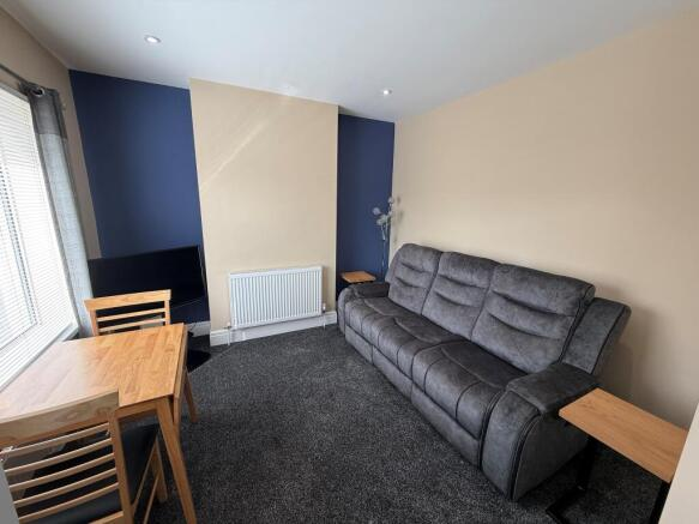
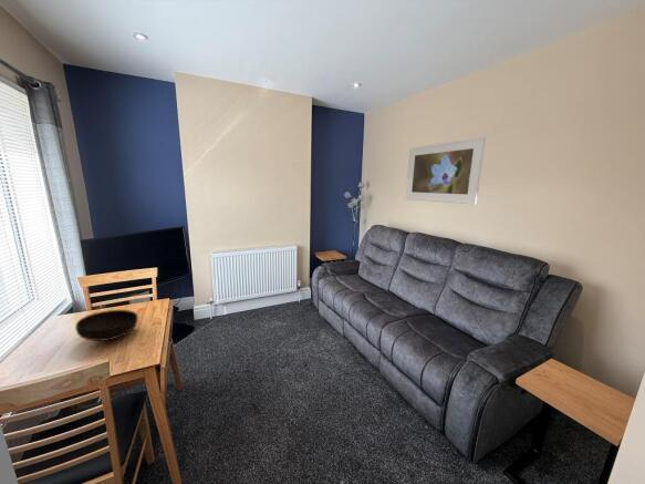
+ bowl (108, 327)
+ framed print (438, 173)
